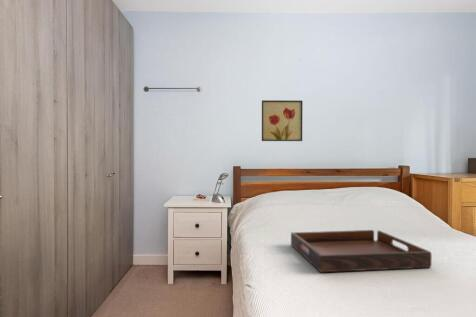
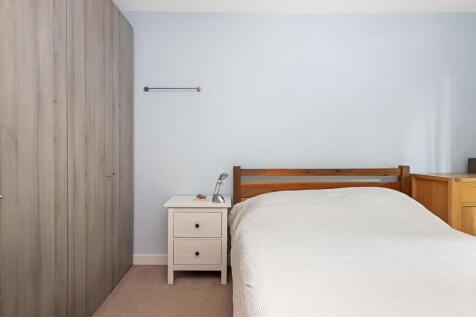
- wall art (281, 120)
- serving tray (353, 247)
